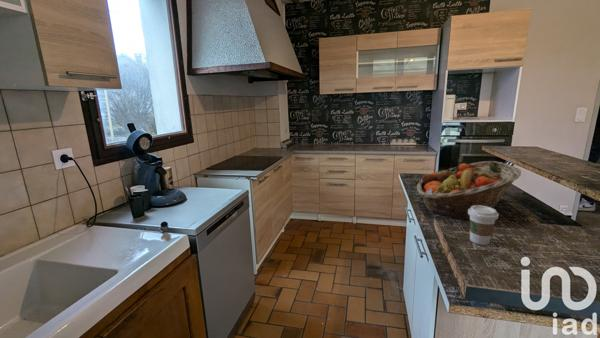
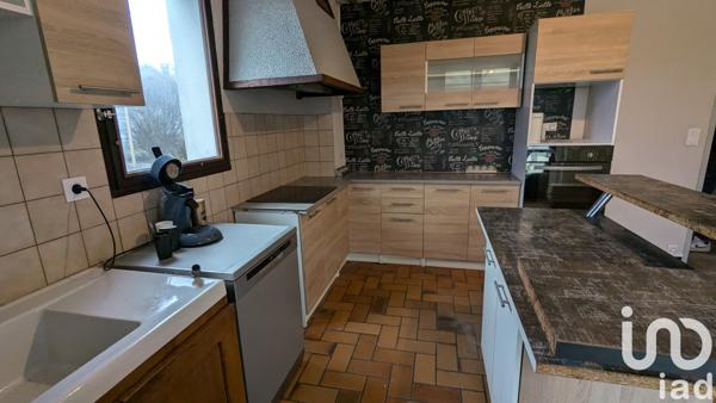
- fruit basket (462, 186)
- coffee cup (481, 225)
